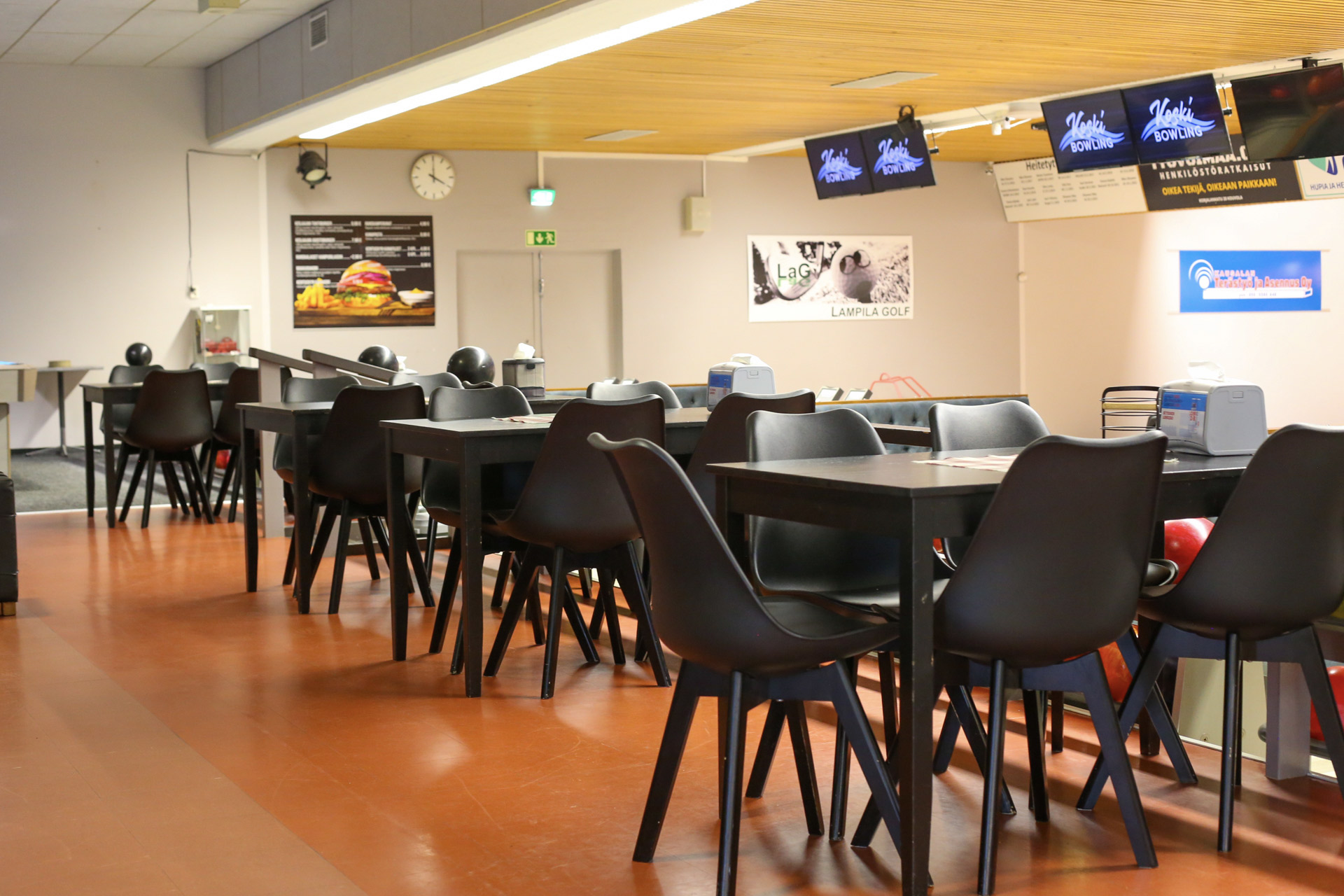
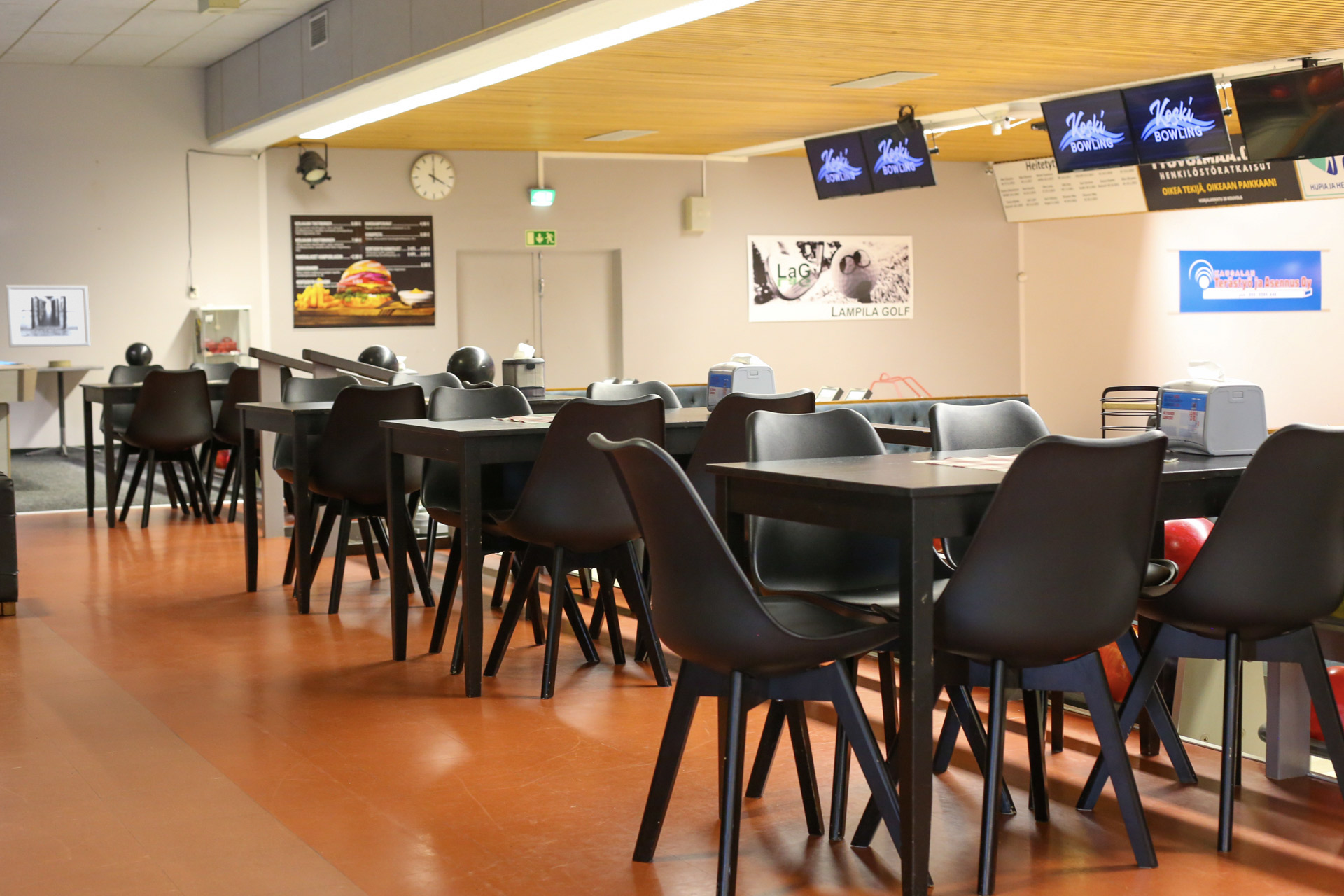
+ wall art (48, 316)
